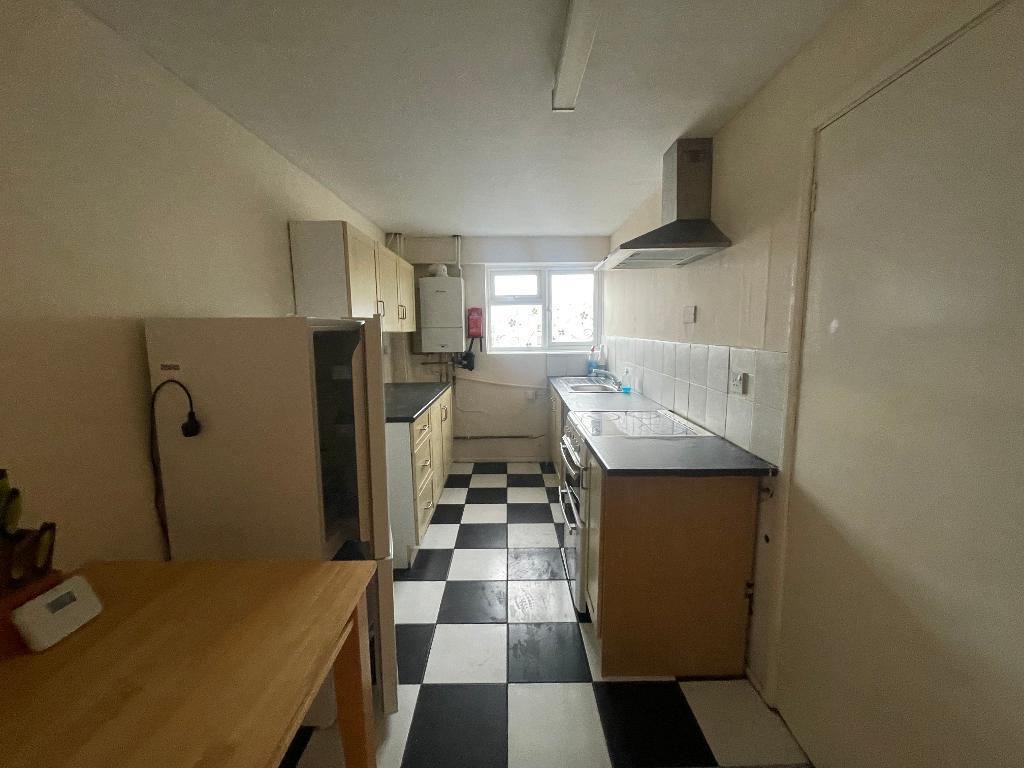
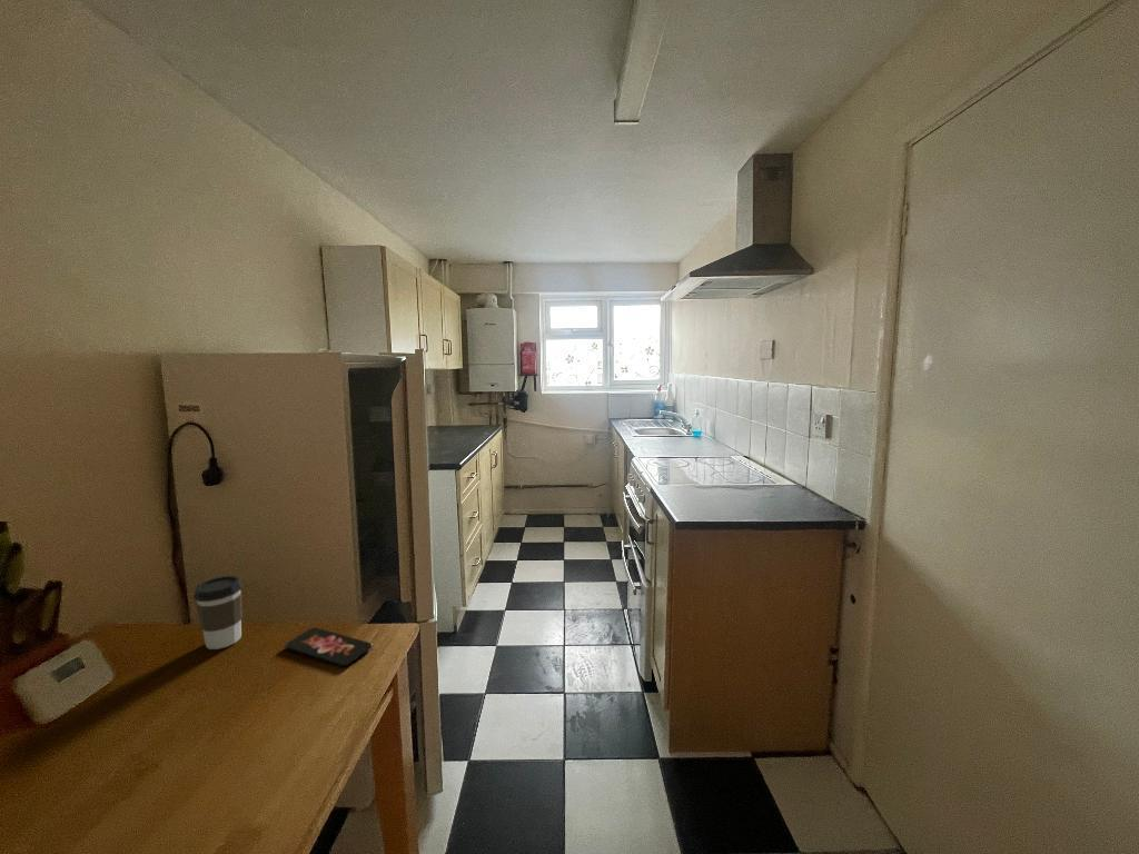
+ smartphone (328, 645)
+ coffee cup (220, 612)
